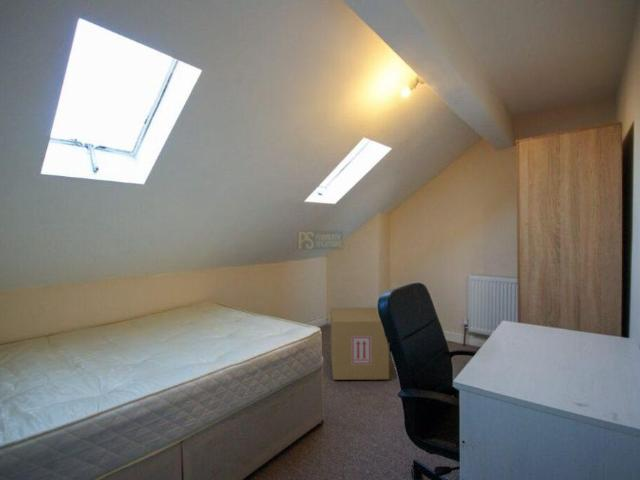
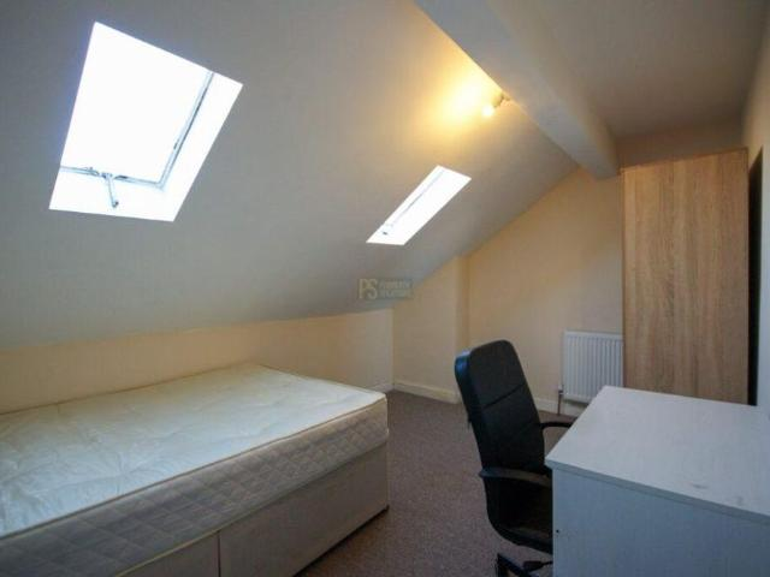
- cardboard box (357, 340)
